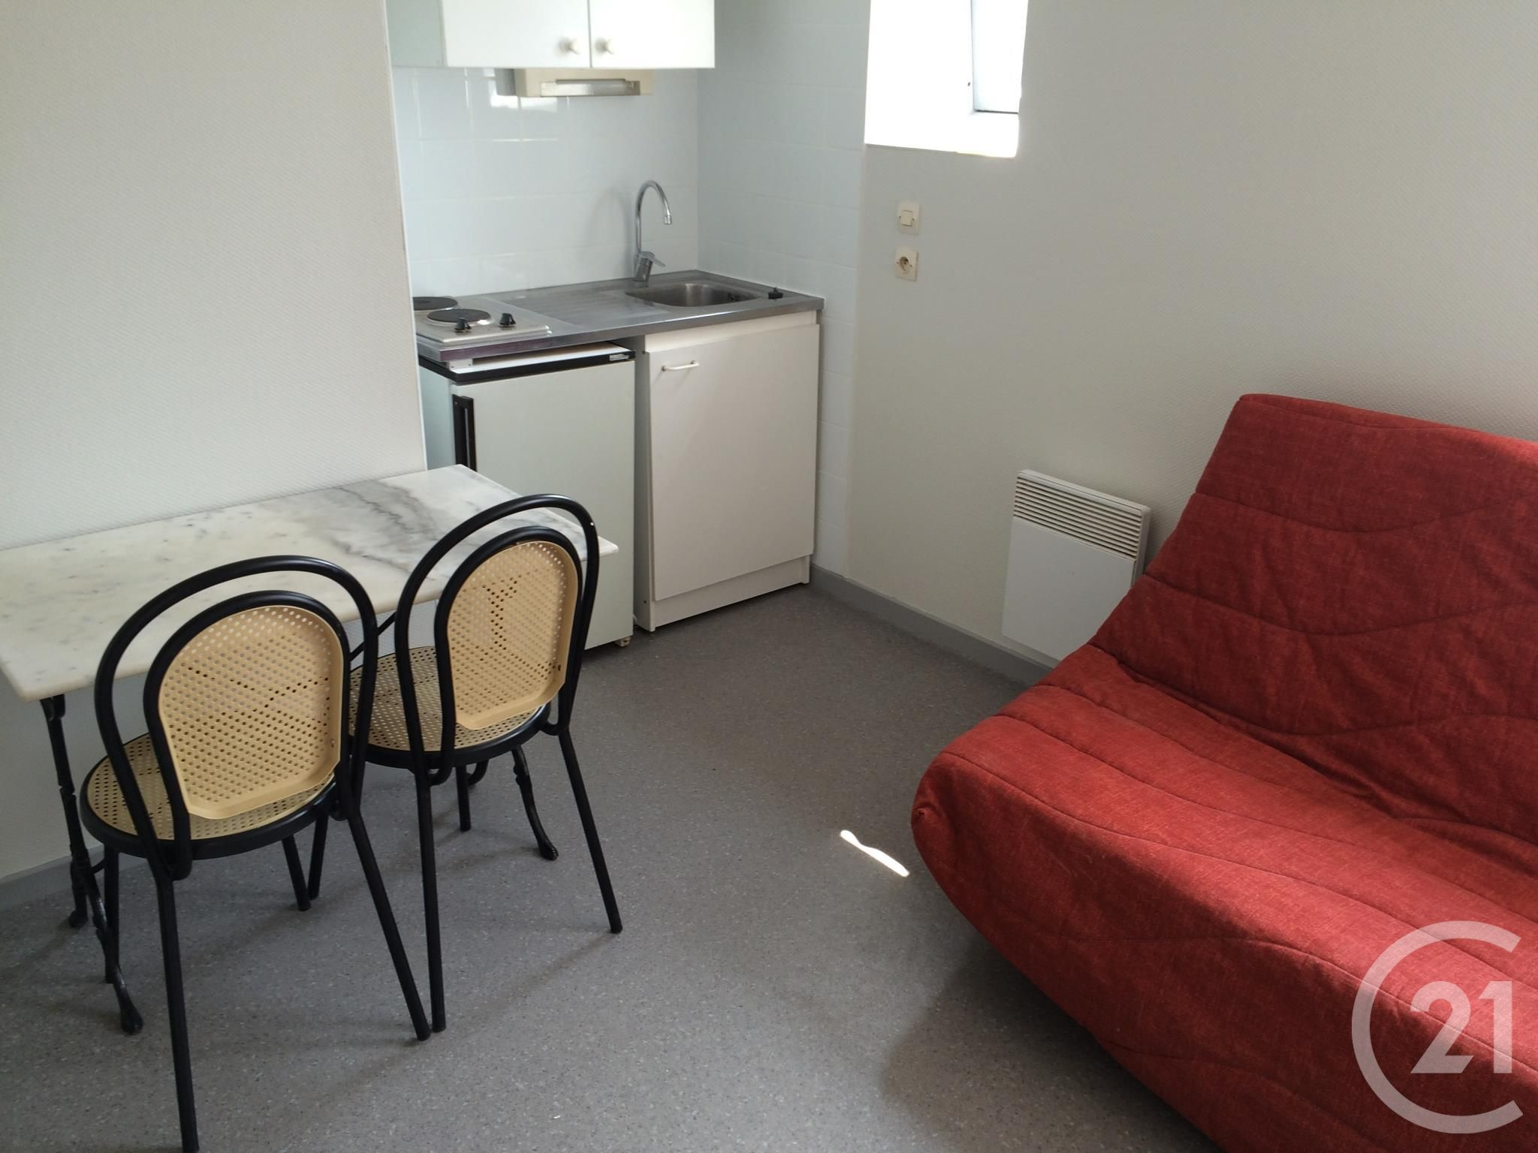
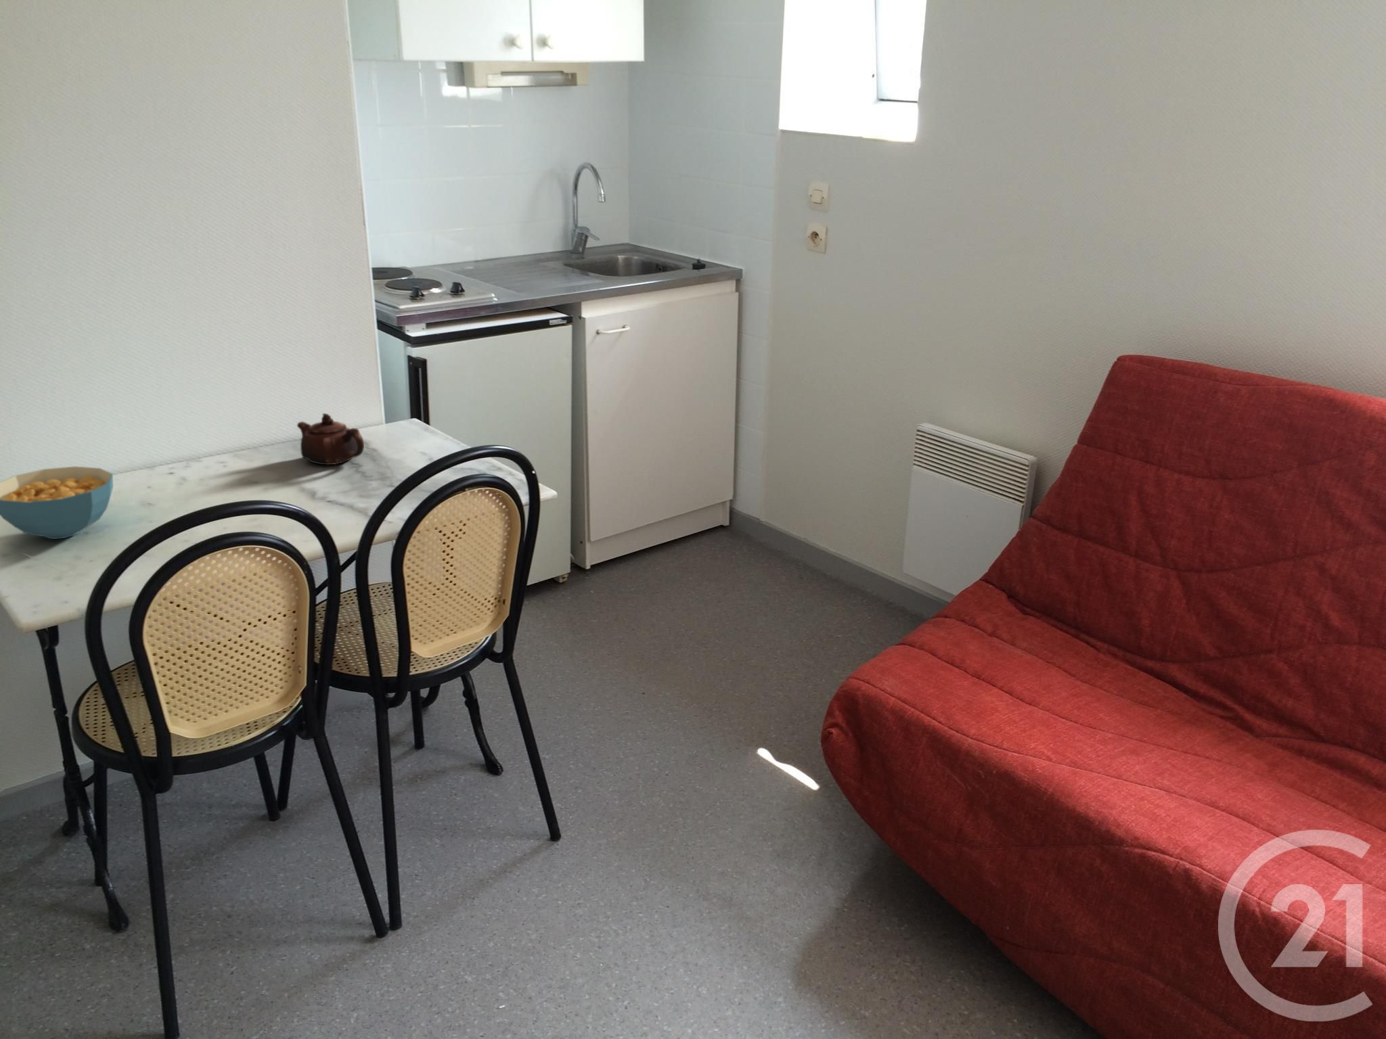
+ teapot (330, 437)
+ cereal bowl (57, 507)
